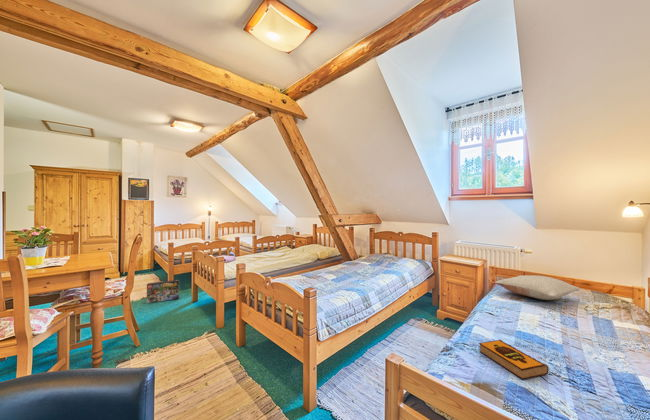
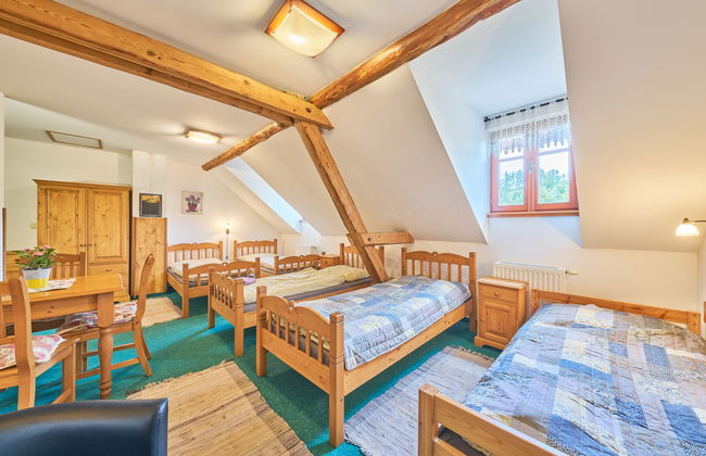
- box (163, 291)
- hardback book (511, 357)
- pillow (534, 285)
